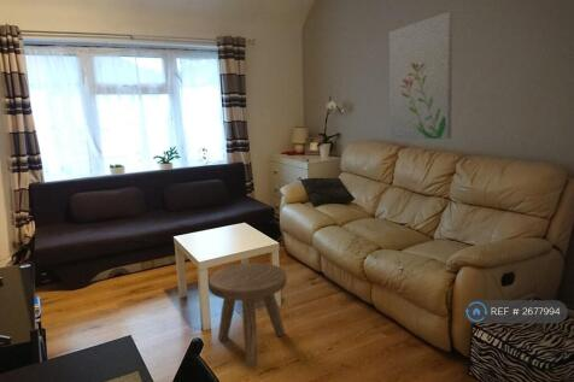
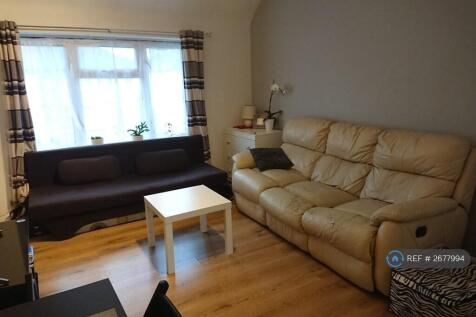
- stool (248, 310)
- wall art (417, 82)
